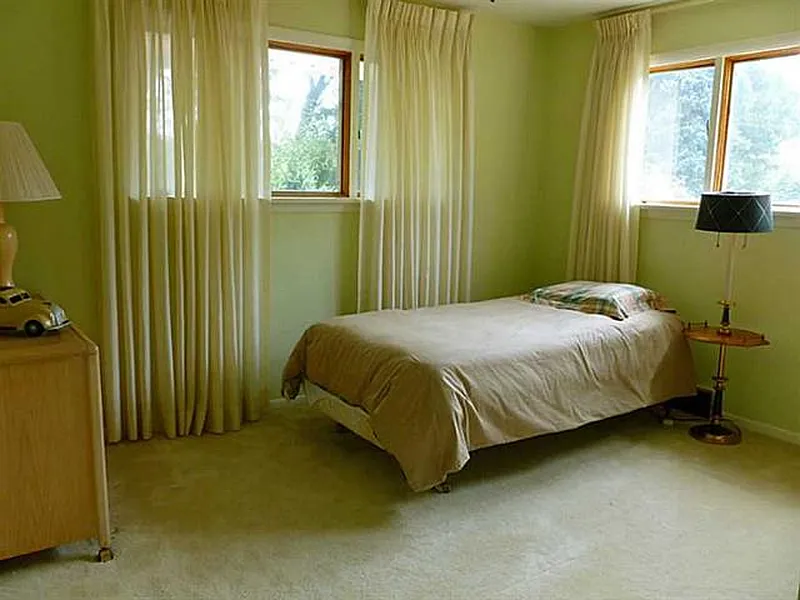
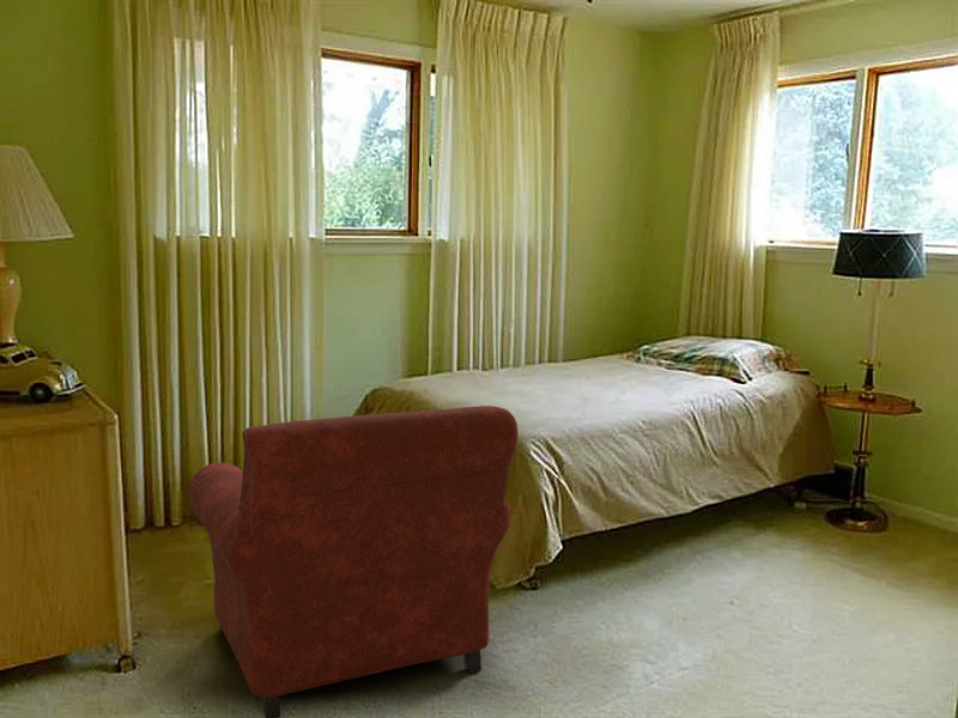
+ armchair (348, 523)
